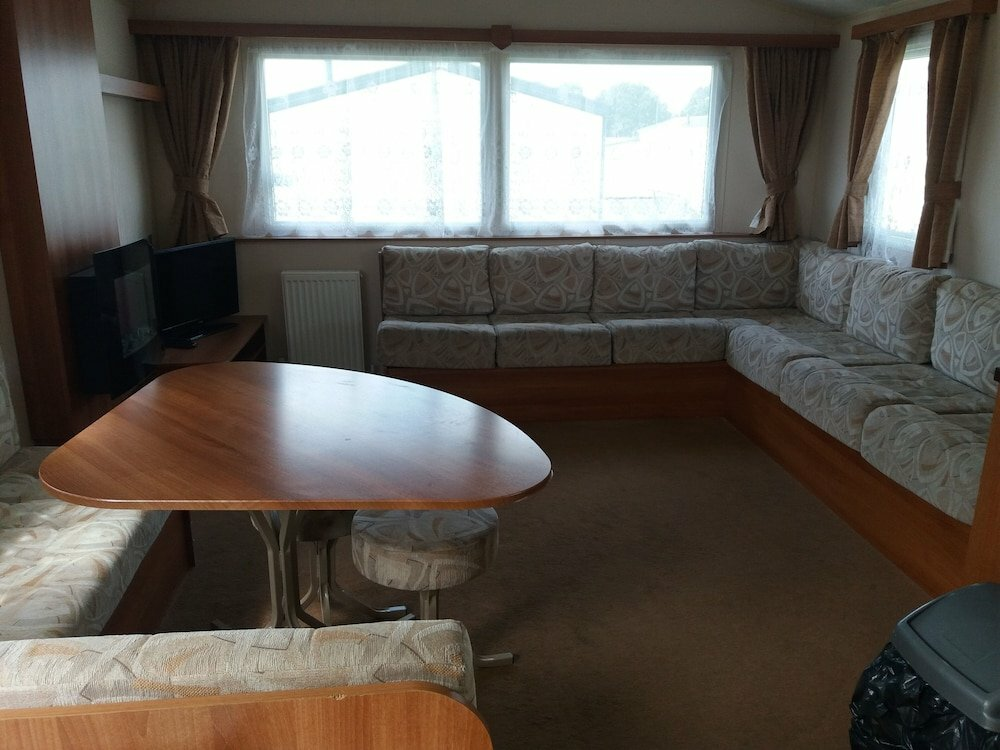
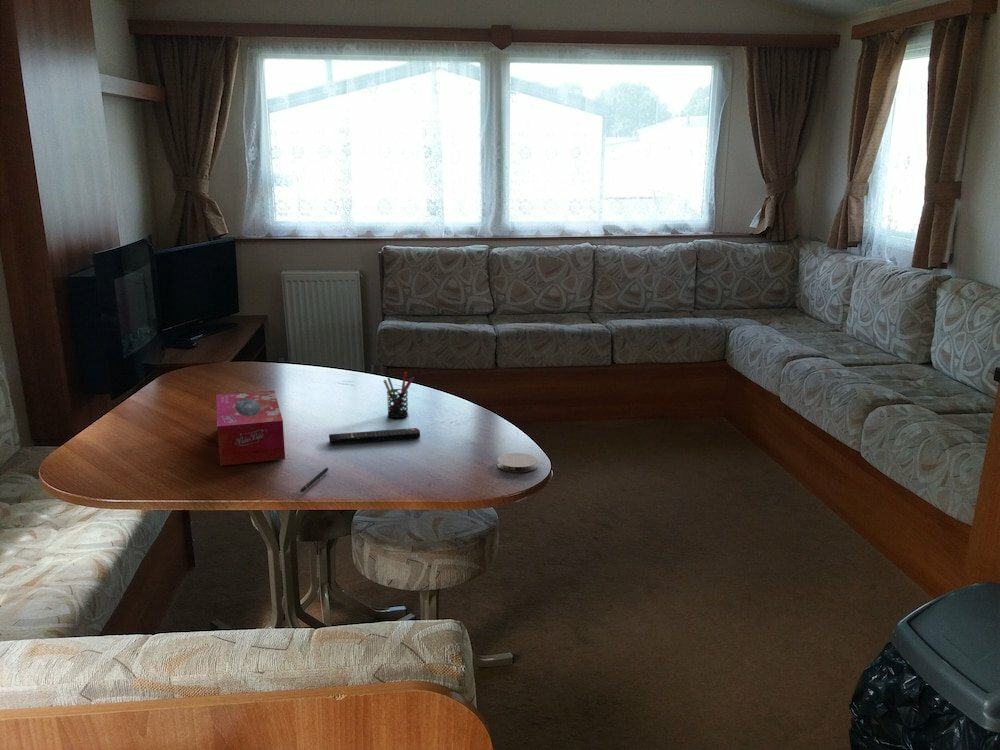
+ coaster (517, 462)
+ remote control (375, 436)
+ tissue box (249, 425)
+ pen (314, 480)
+ pen holder (396, 394)
